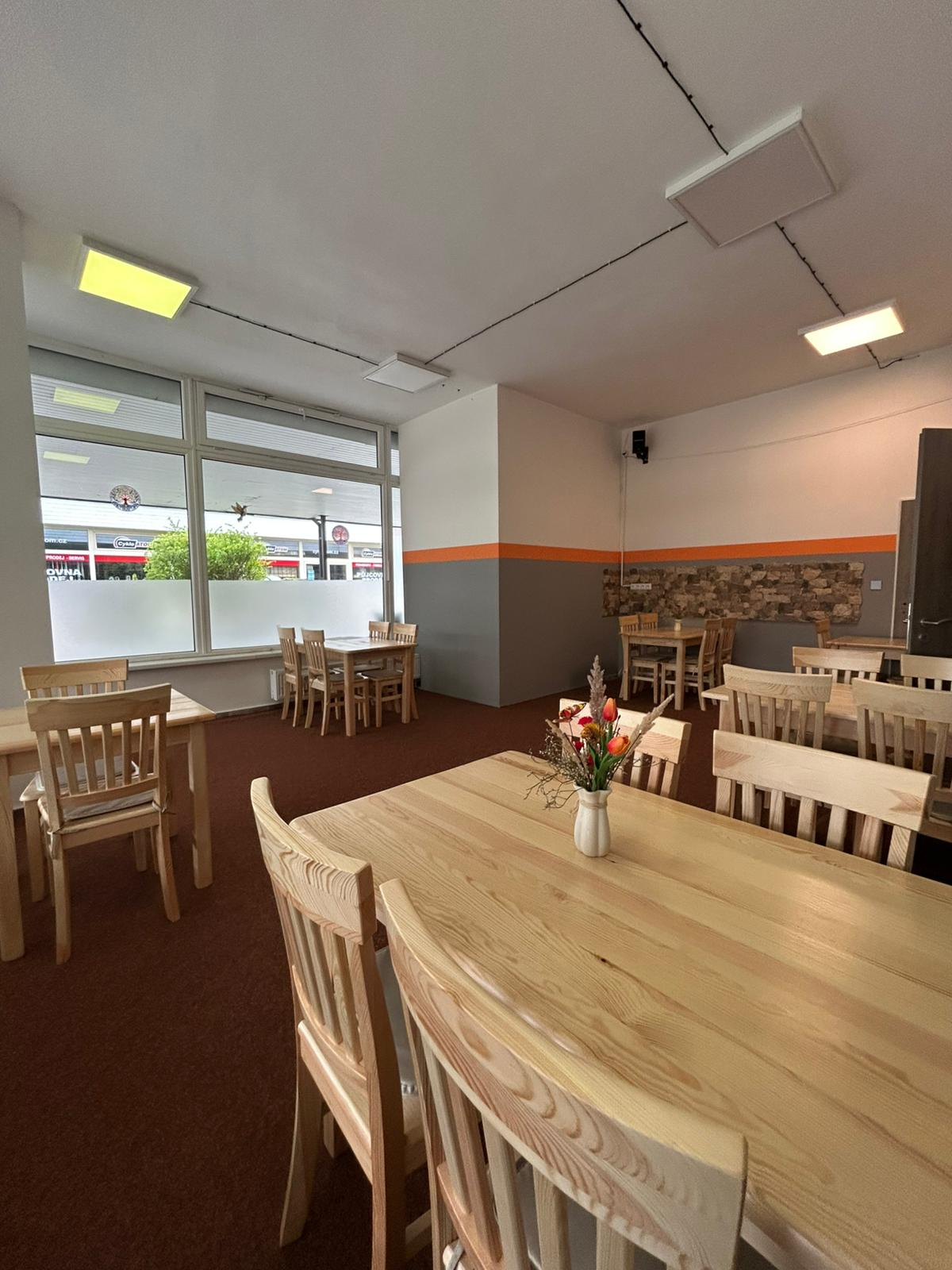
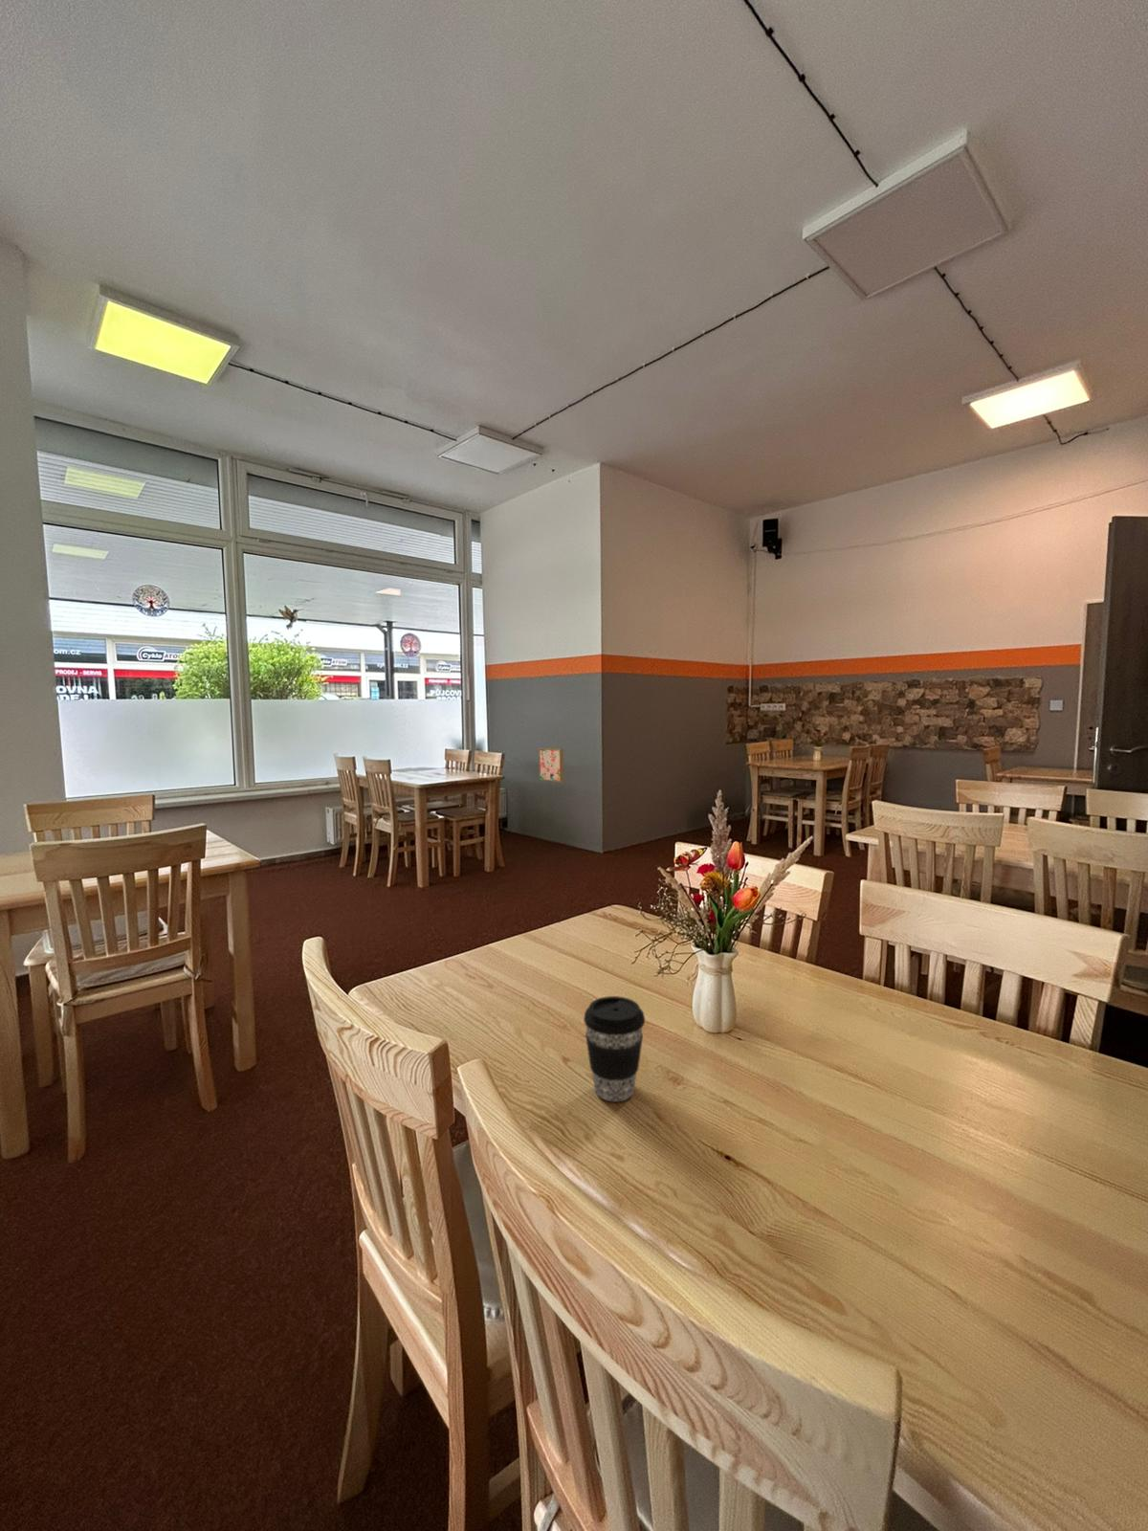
+ coffee cup (614, 1049)
+ wall art (550, 764)
